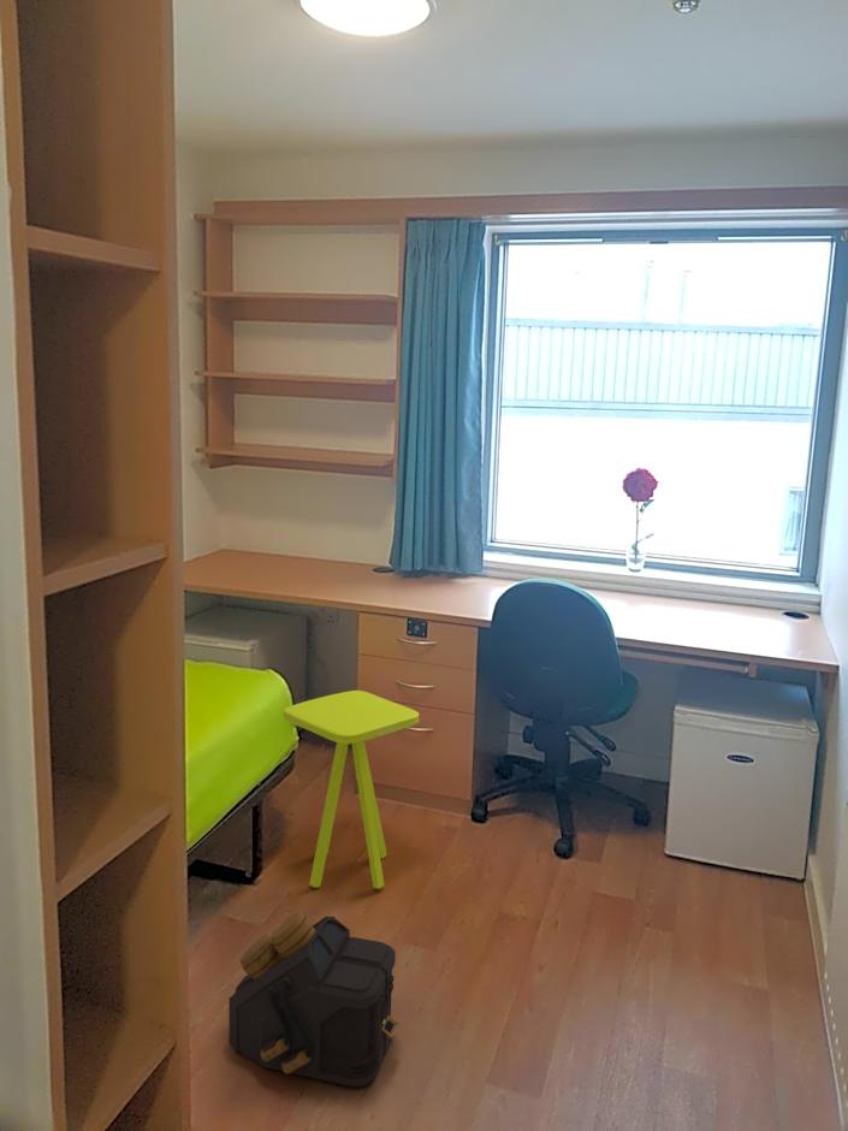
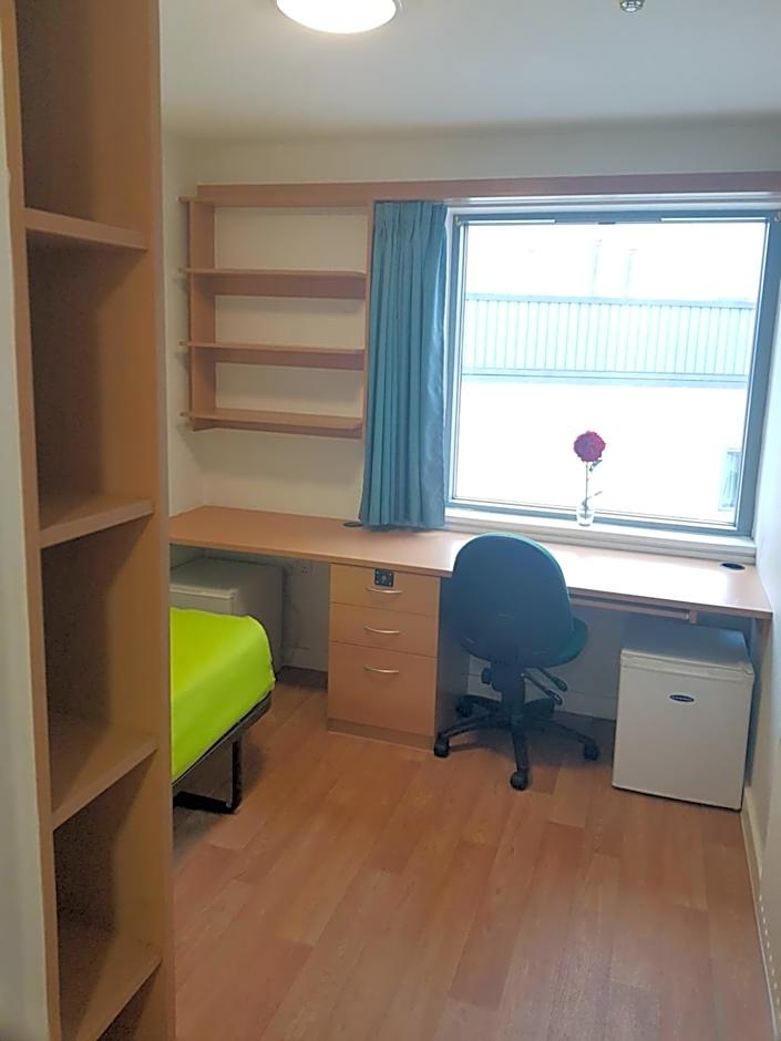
- side table (358, 792)
- backpack (316, 982)
